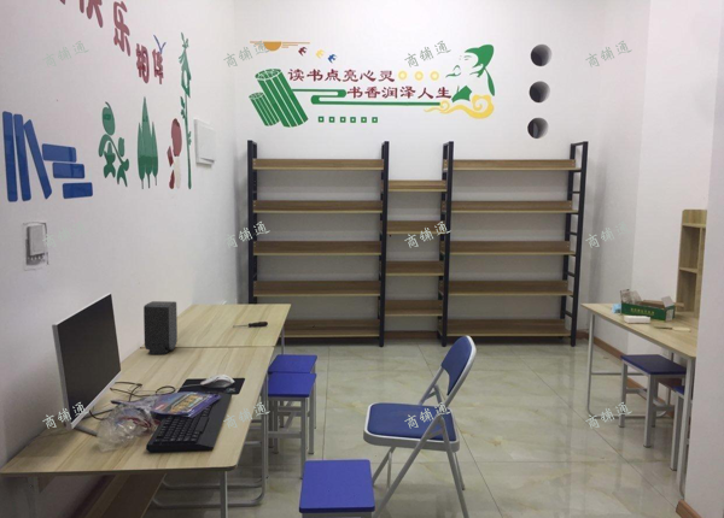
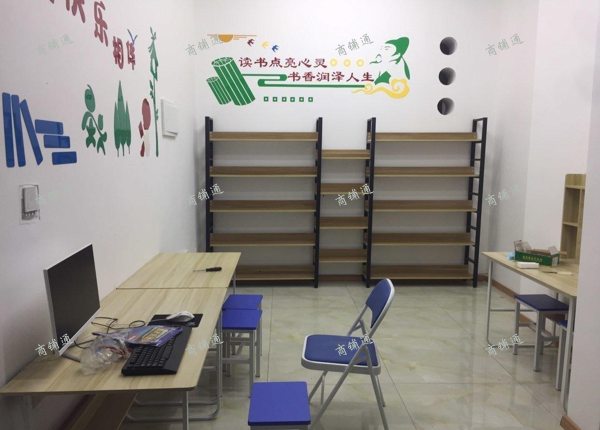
- speaker (160, 326)
